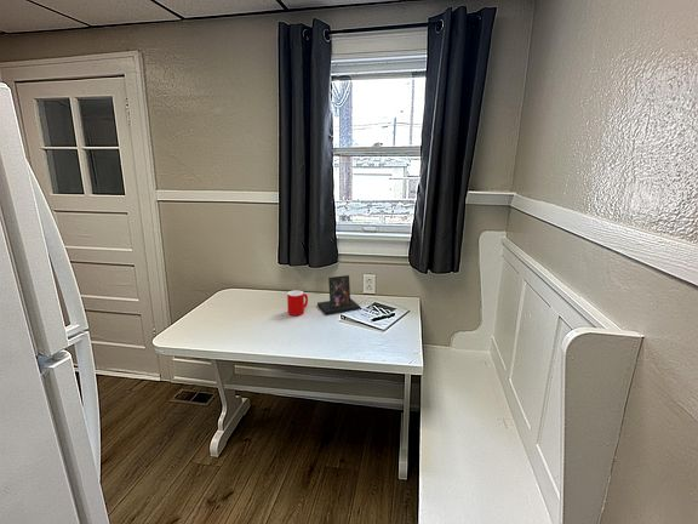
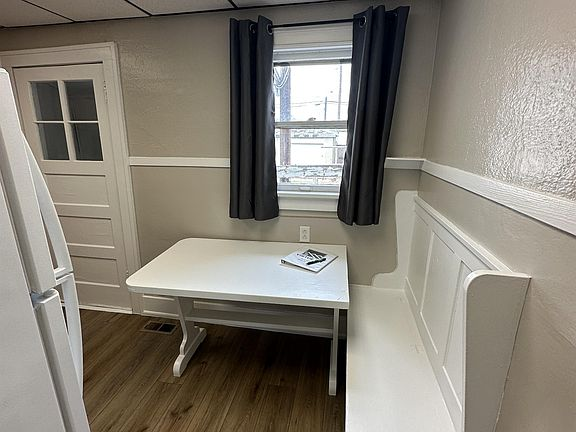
- photo frame (338, 291)
- cup (298, 302)
